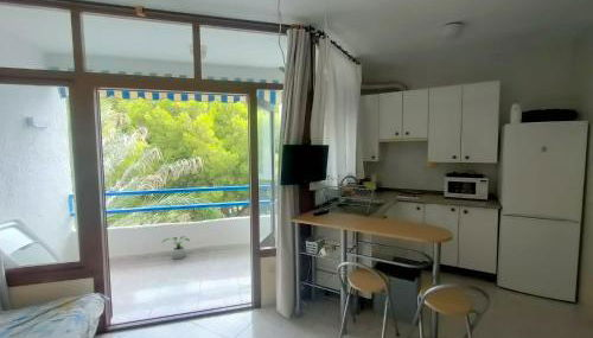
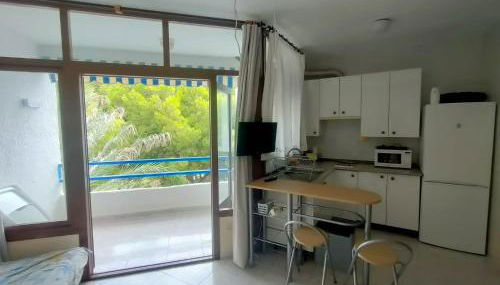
- potted plant (177, 247)
